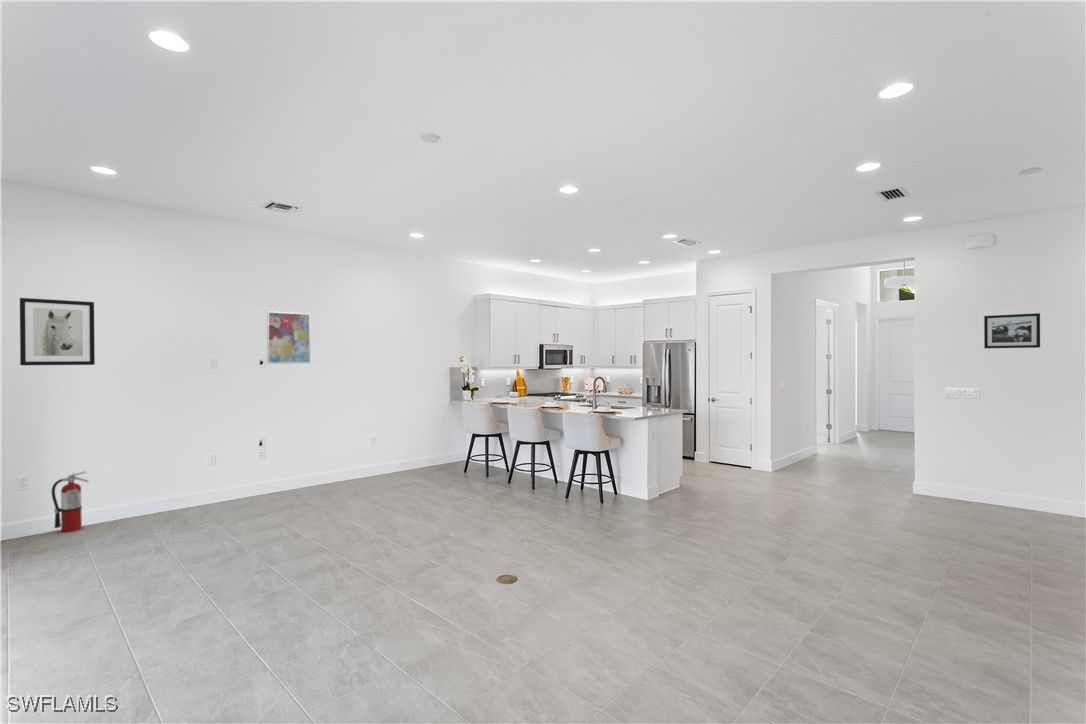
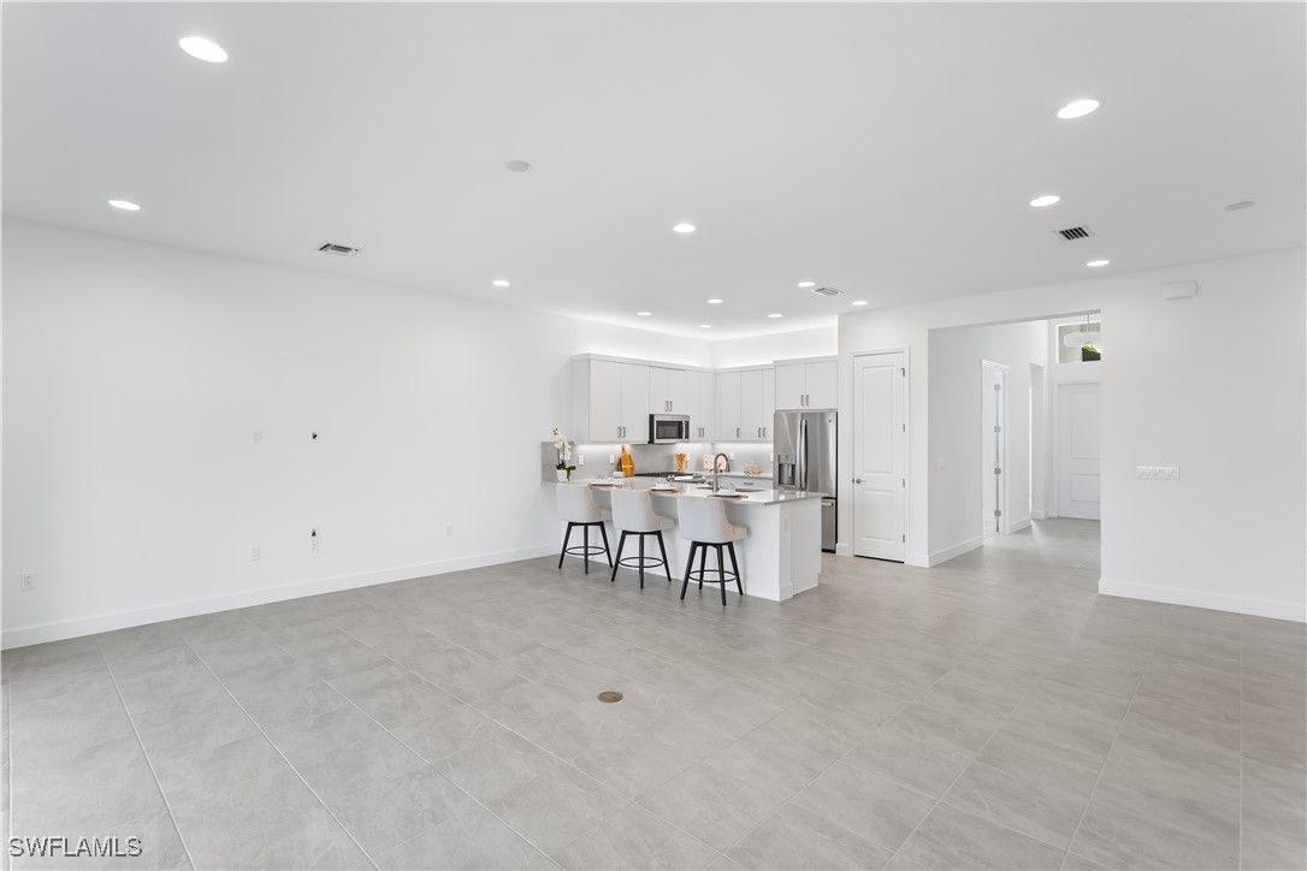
- fire extinguisher (70, 500)
- picture frame (1011, 331)
- wall art (58, 332)
- wall art (289, 338)
